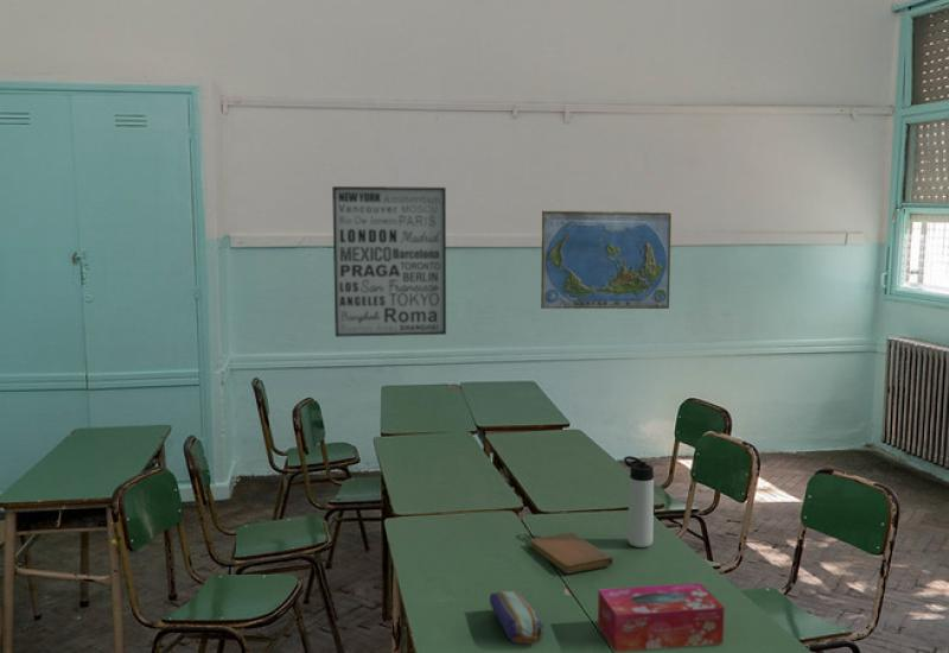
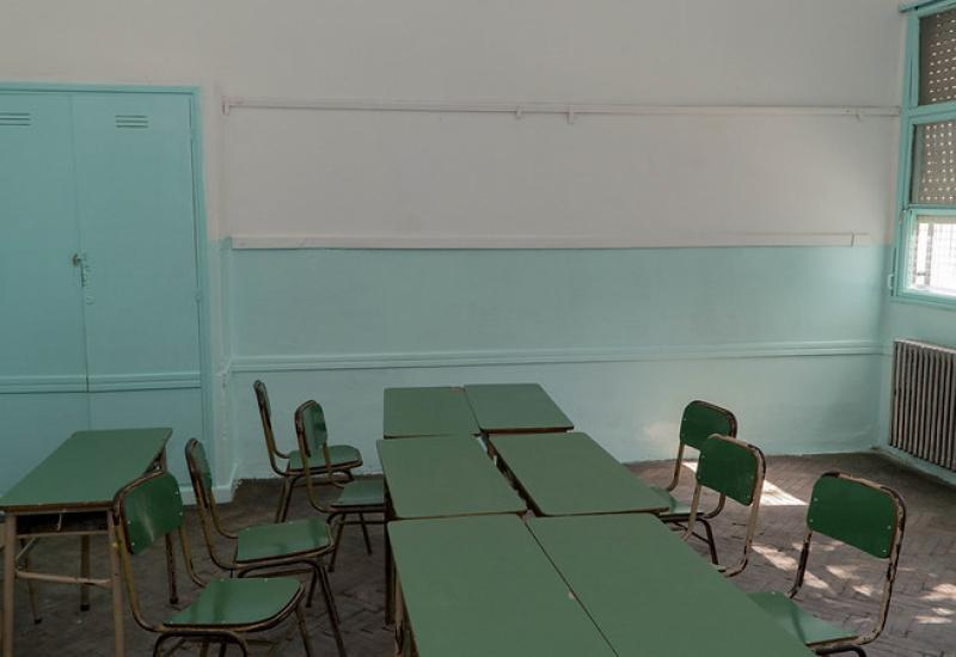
- notebook (569, 551)
- wall art (389, 261)
- tissue box (658, 615)
- world map (606, 260)
- pencil case (515, 615)
- thermos bottle (637, 501)
